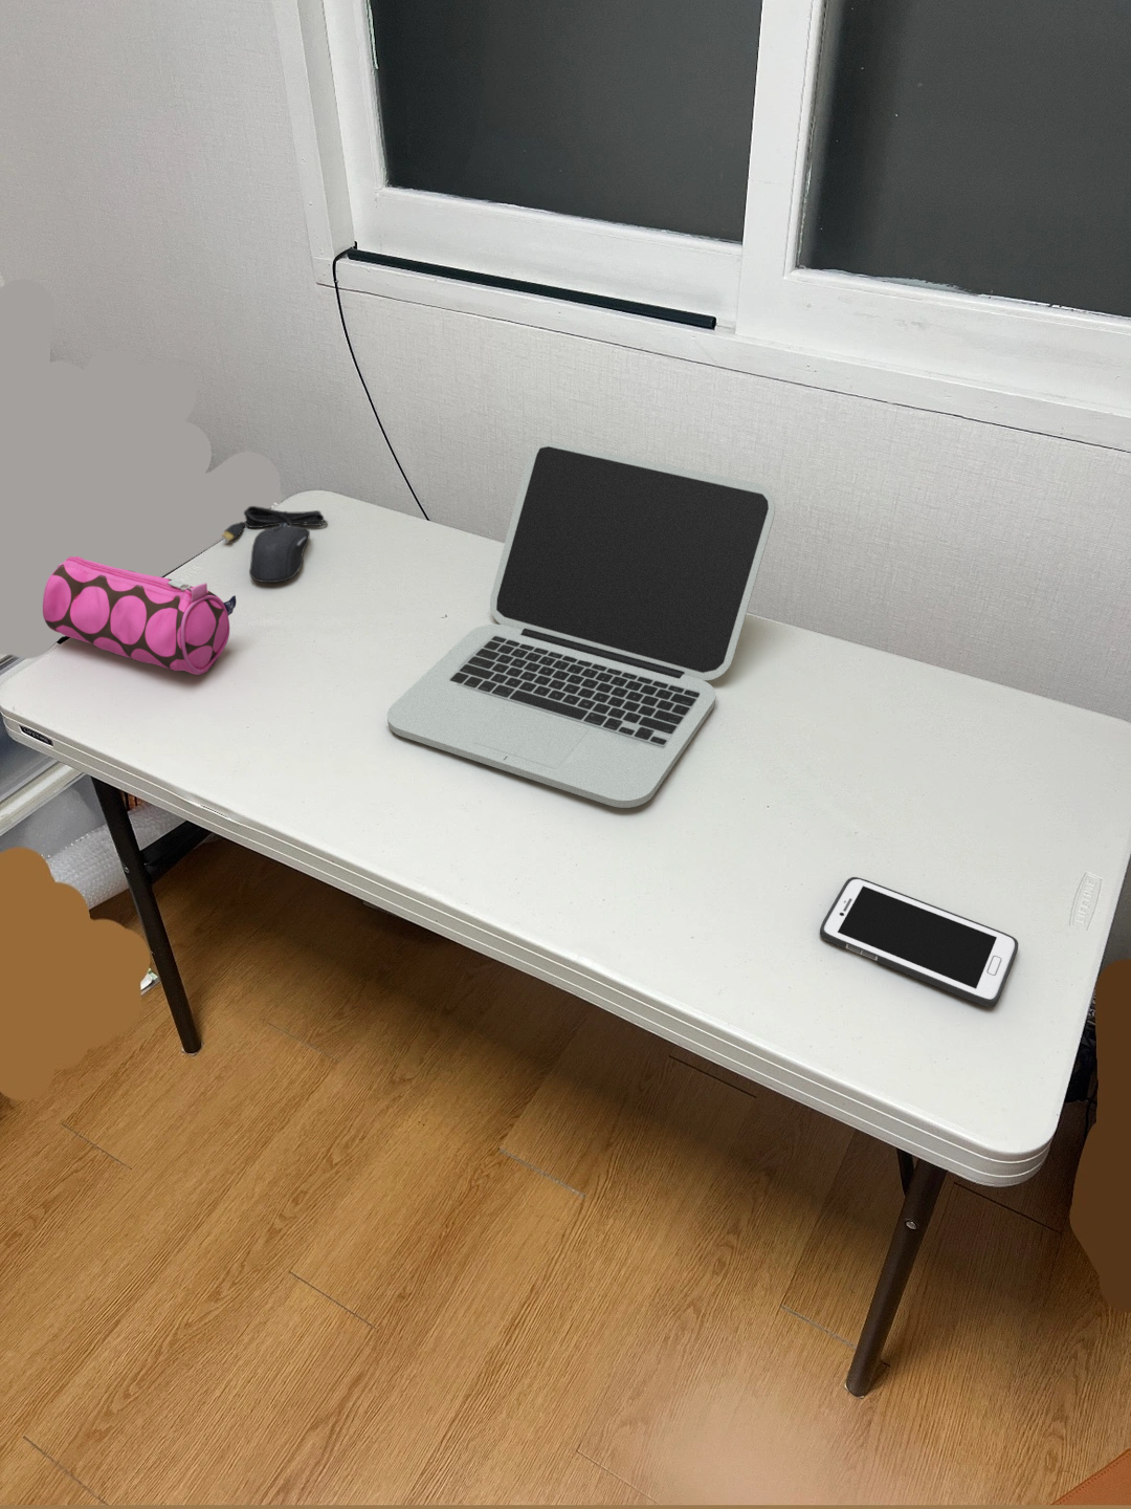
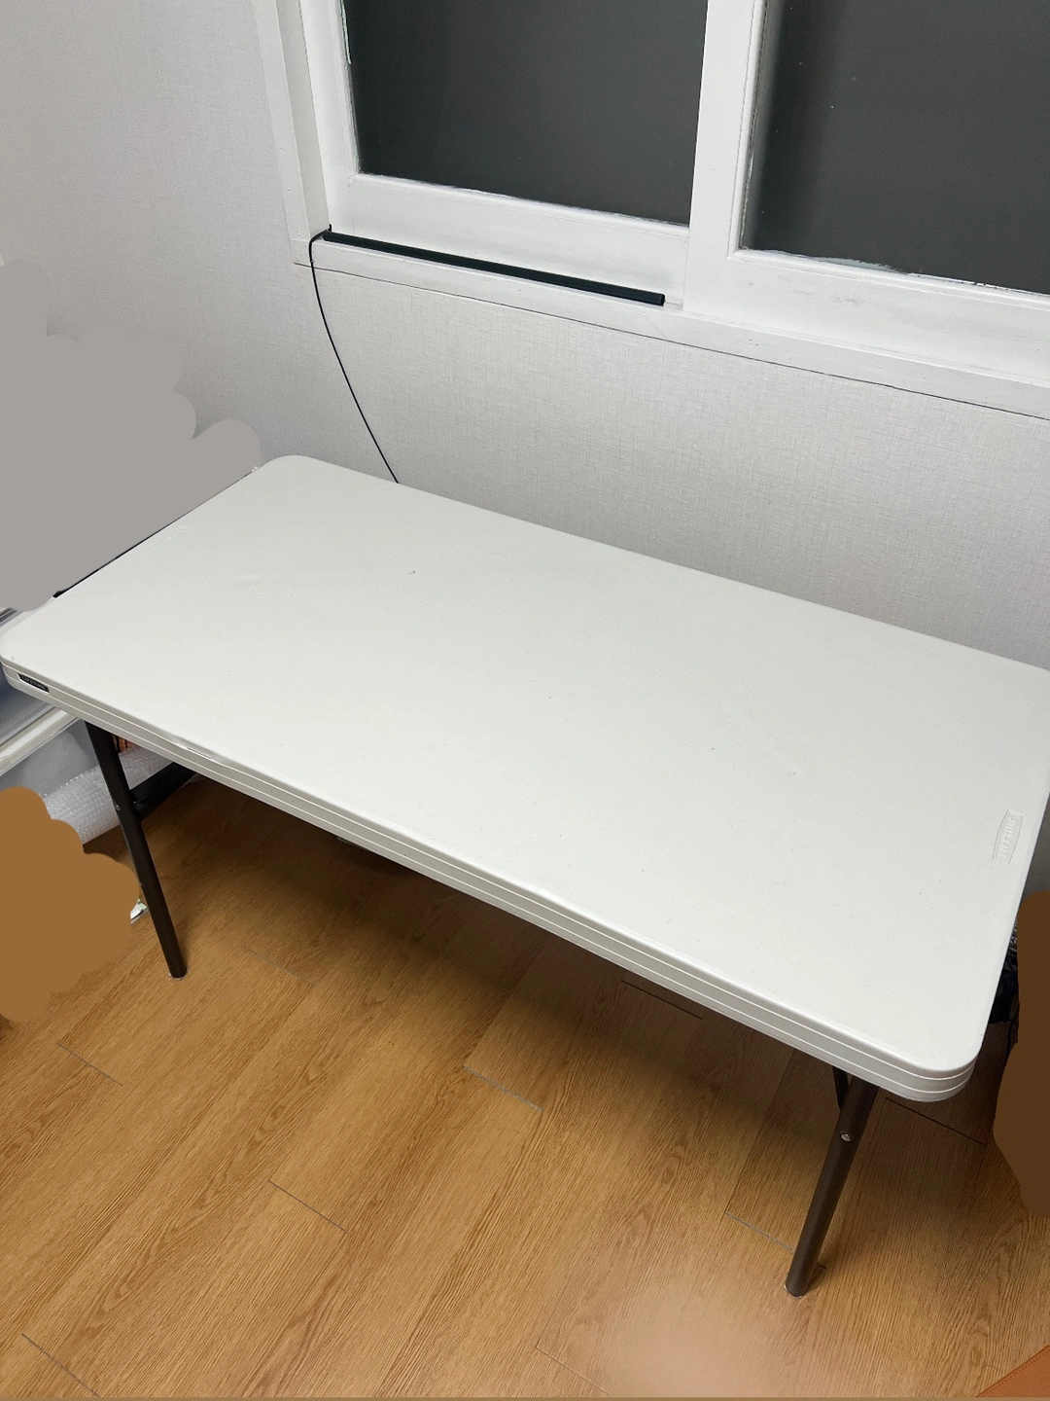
- laptop (580, 607)
- cell phone (917, 937)
- pencil case (134, 608)
- computer mouse (263, 536)
